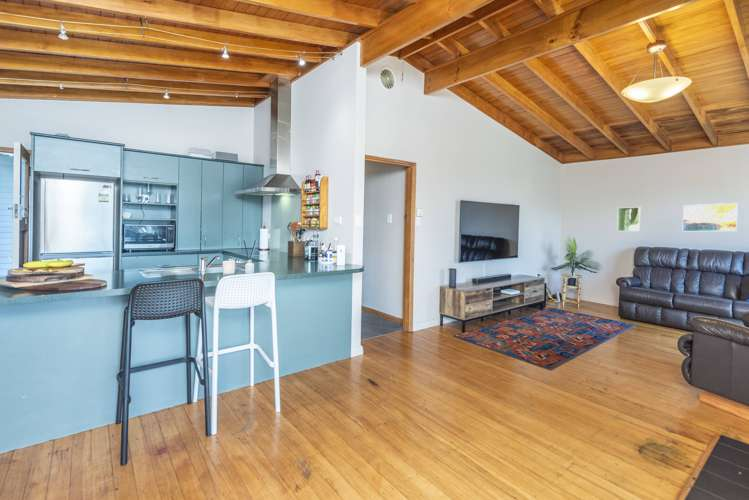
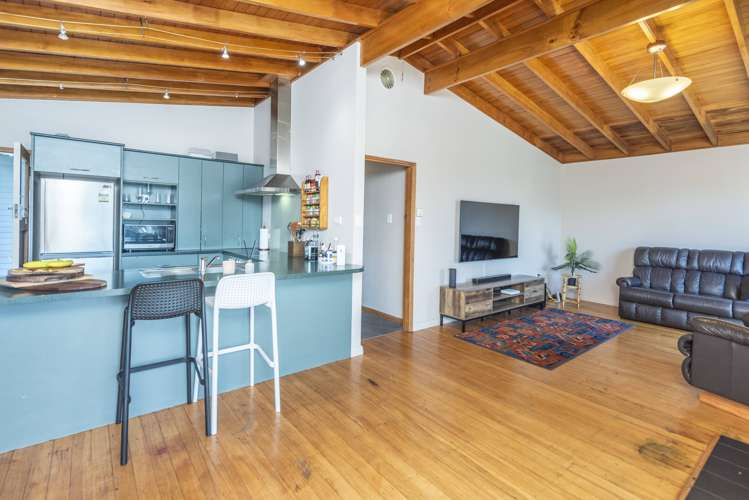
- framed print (708, 217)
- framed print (628, 219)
